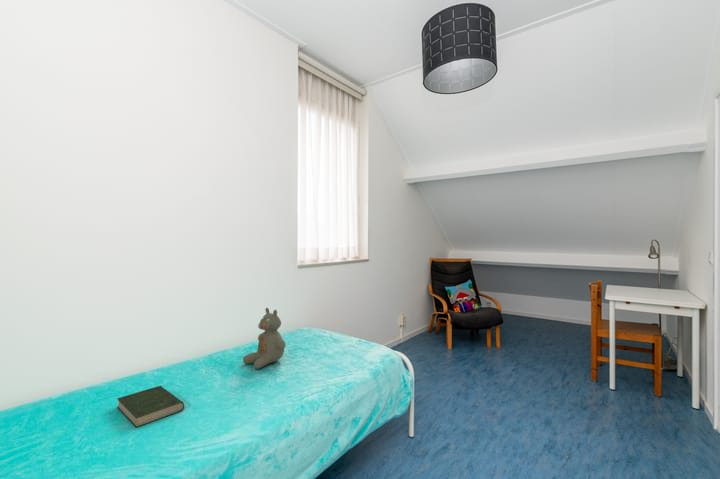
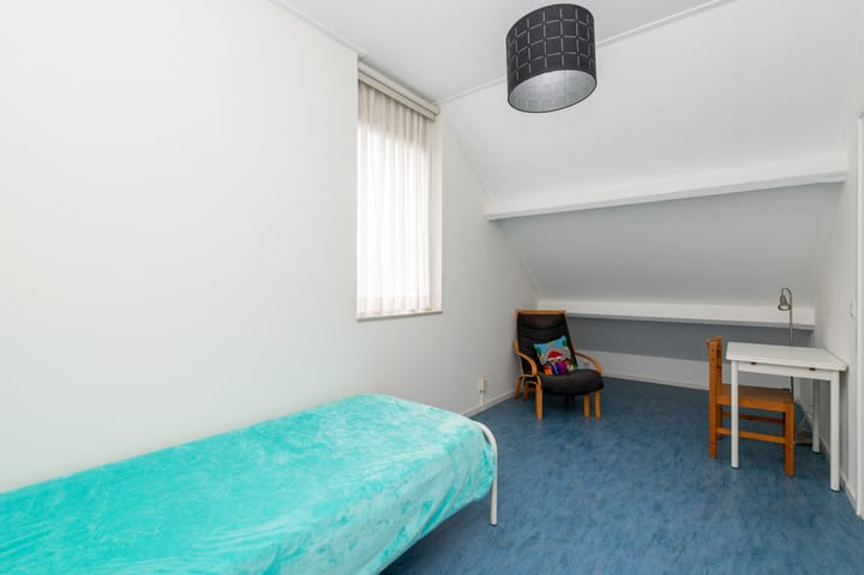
- book (150, 404)
- teddy bear (264, 336)
